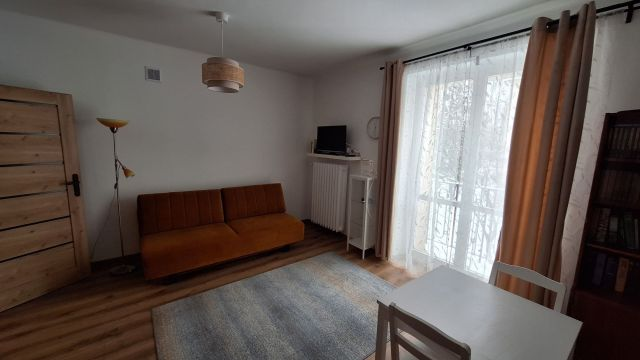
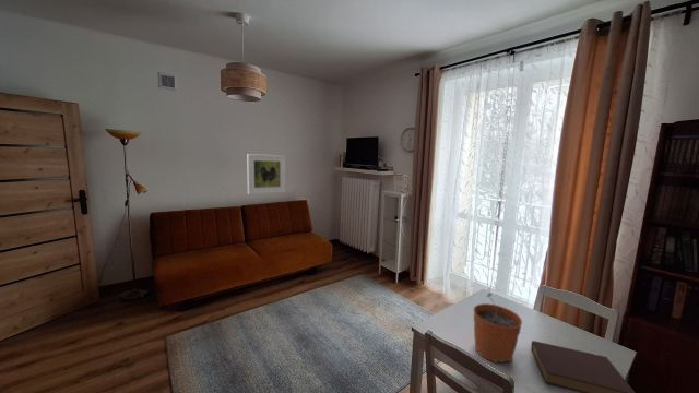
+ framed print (266, 174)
+ book (577, 368)
+ plant pot (496, 323)
